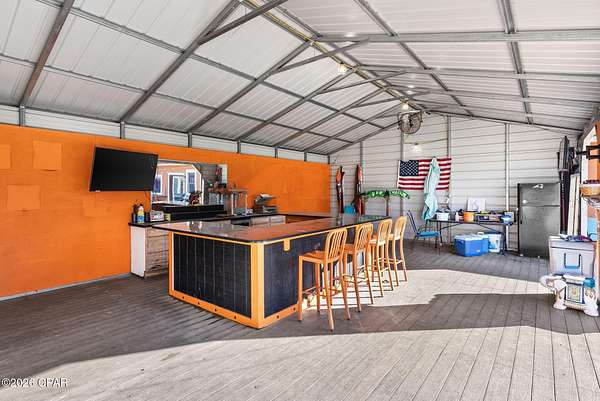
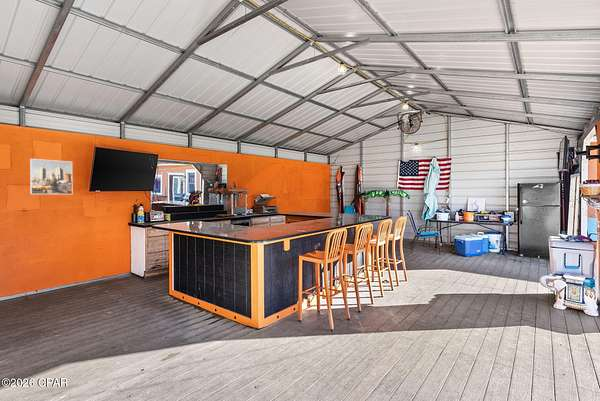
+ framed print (52, 177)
